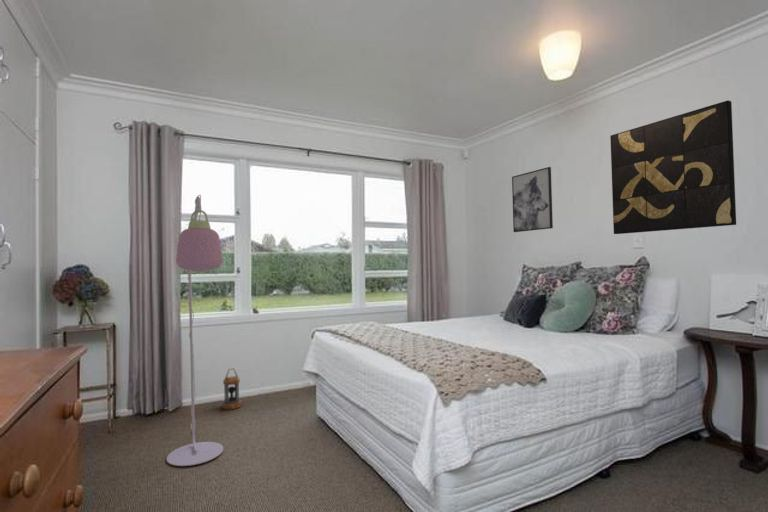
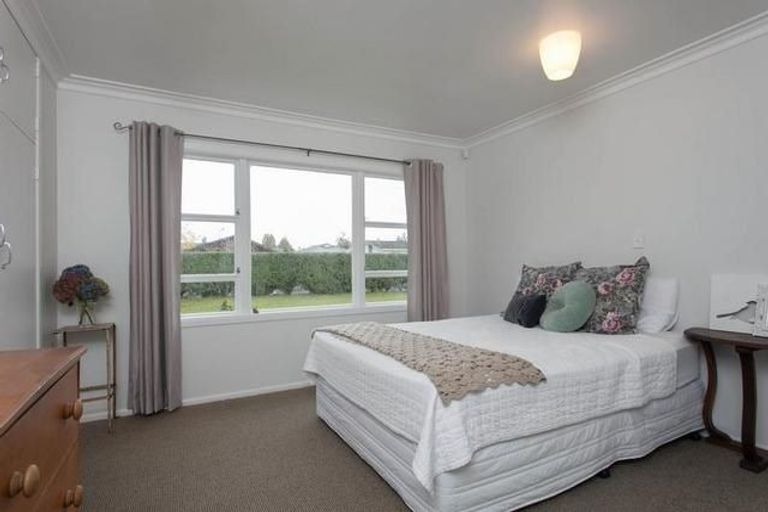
- lantern (231, 387)
- wall art (666, 175)
- floor lamp (191, 325)
- wall art (531, 201)
